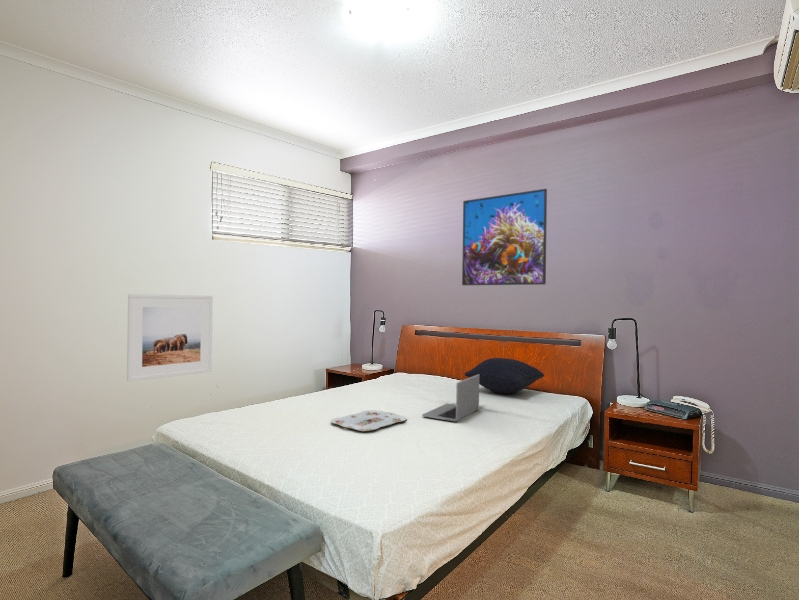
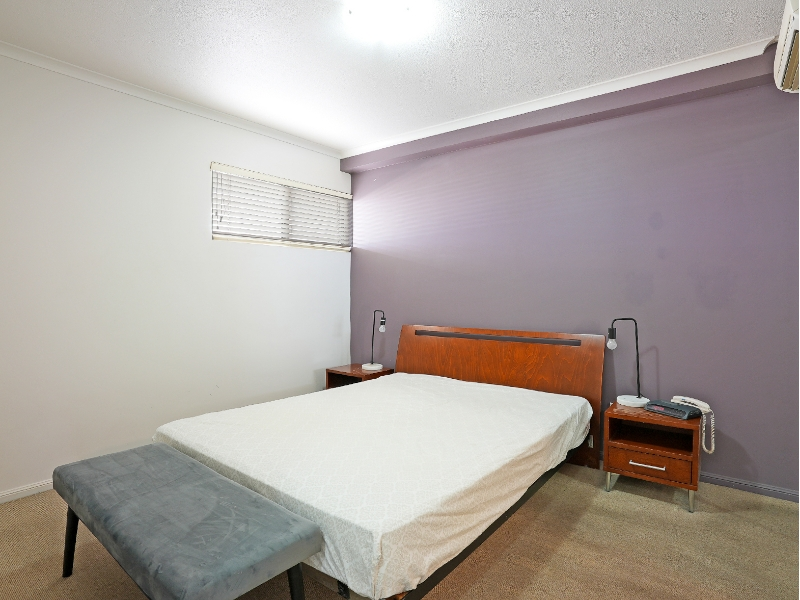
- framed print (172, 335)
- laptop (456, 395)
- pillow (504, 374)
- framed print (501, 240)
- serving tray (369, 420)
